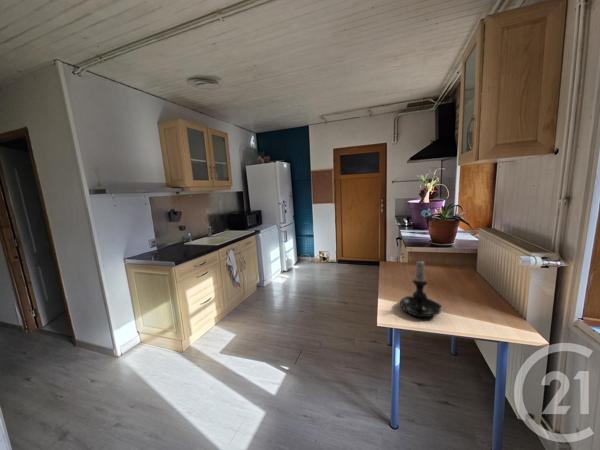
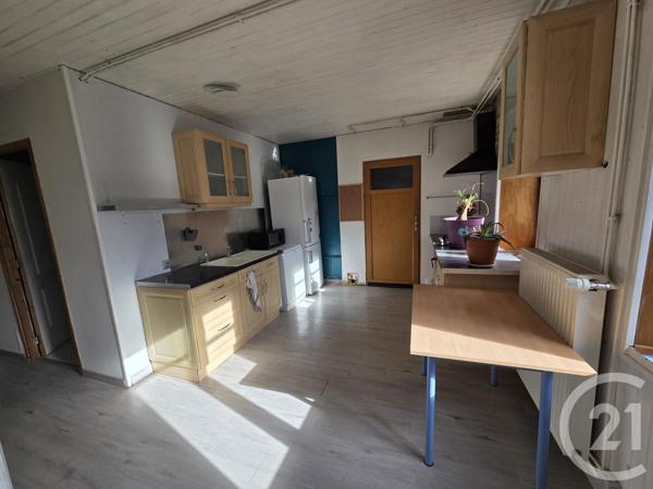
- candle holder (420, 284)
